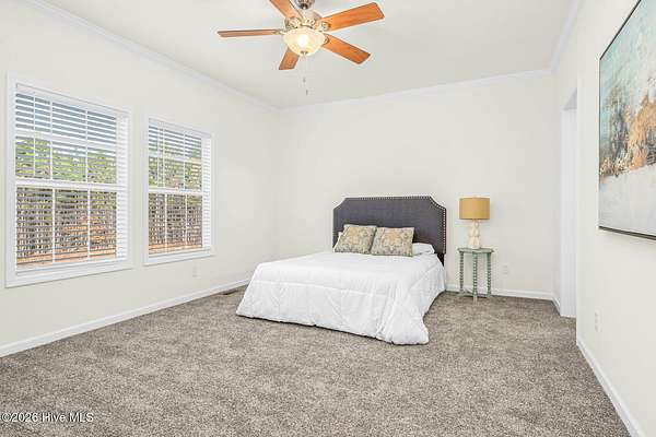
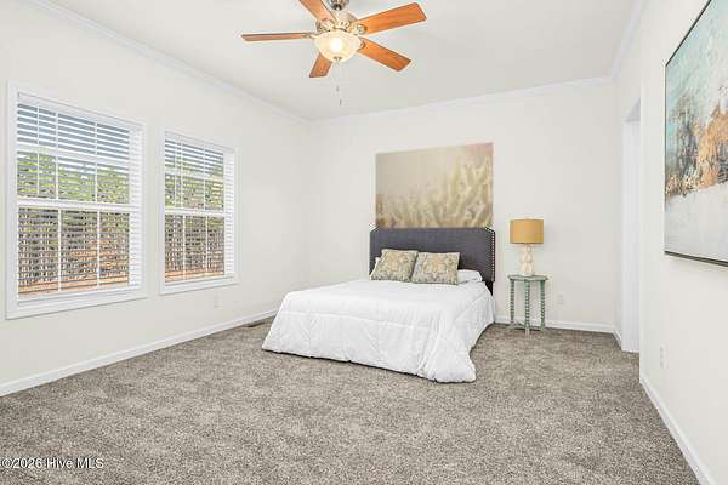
+ wall art (431, 188)
